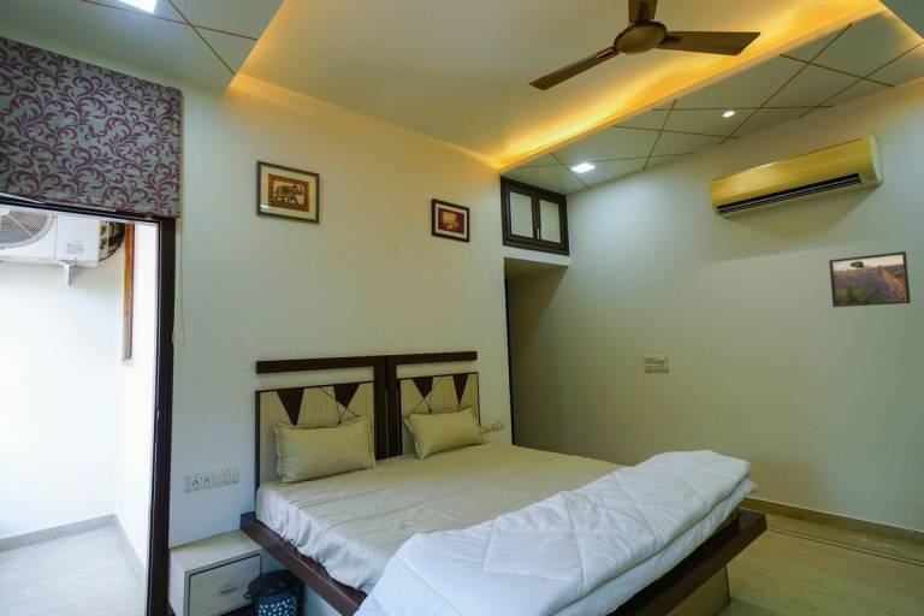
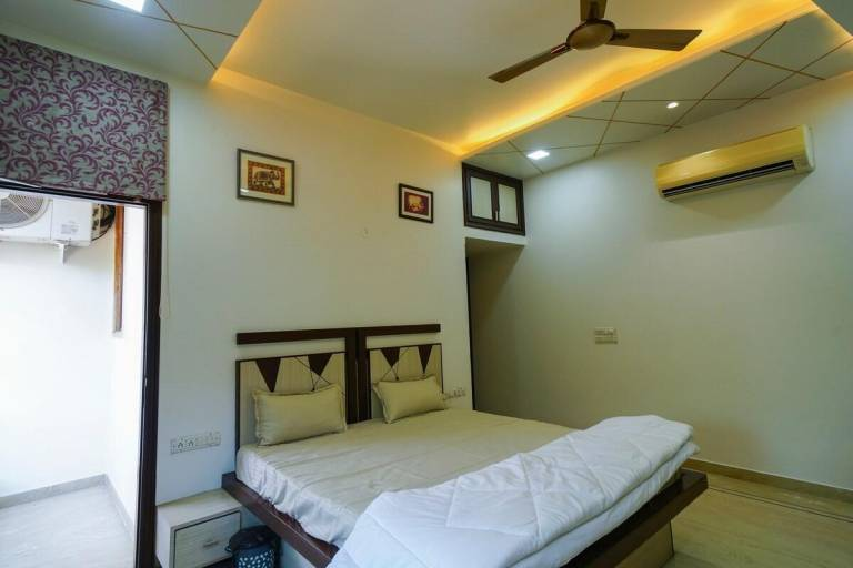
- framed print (867, 280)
